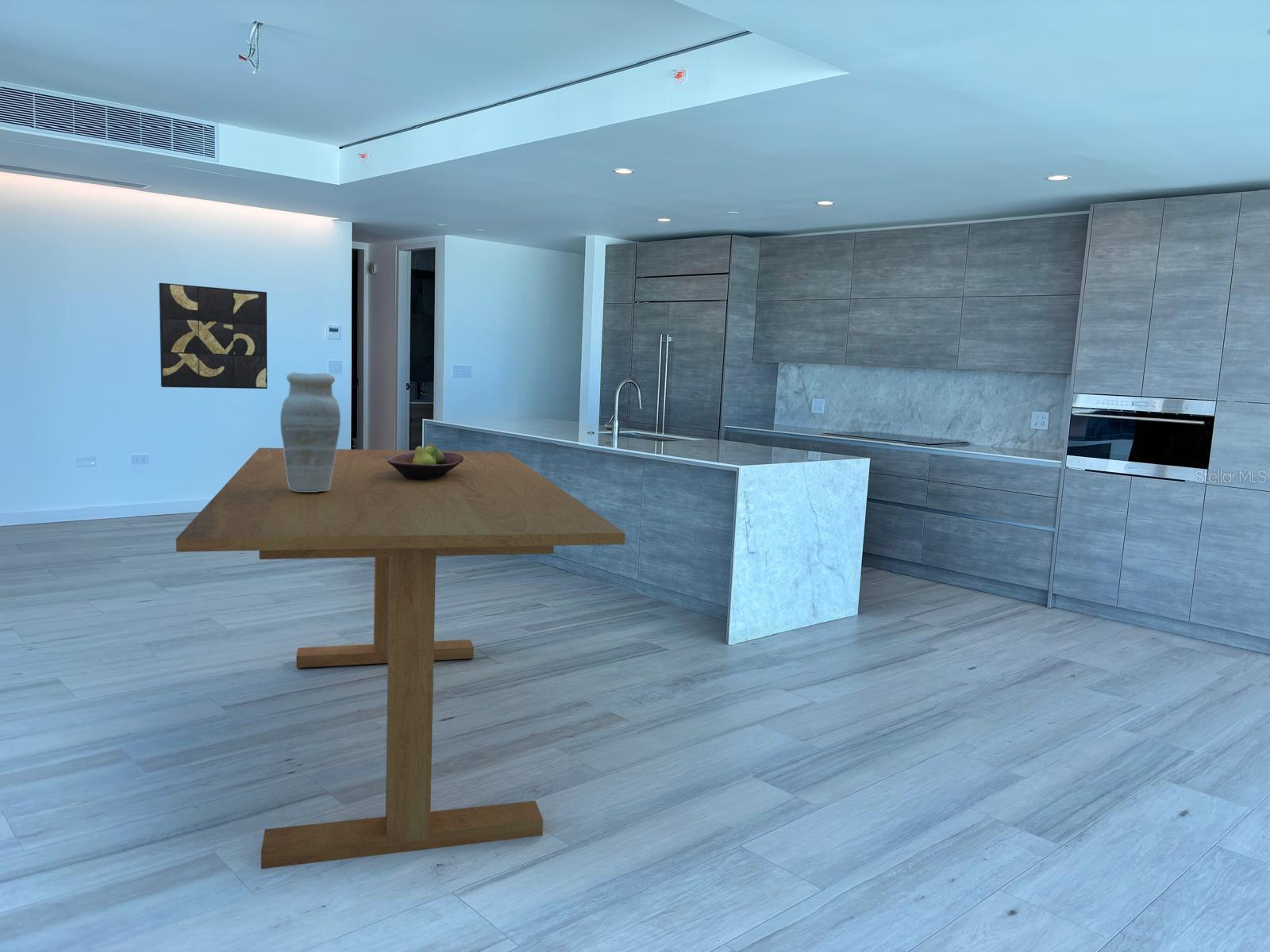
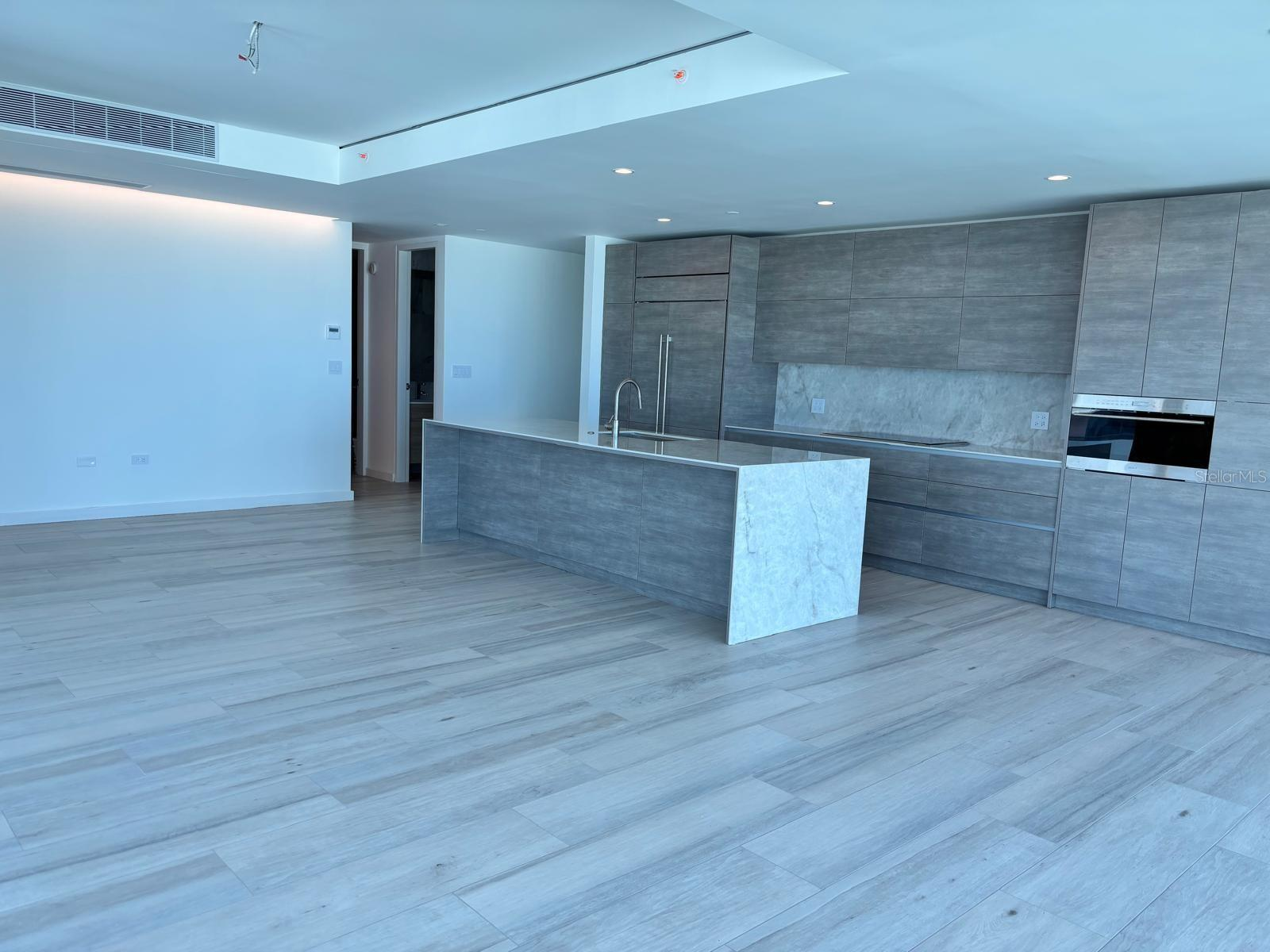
- wall art (215, 338)
- vase (310, 432)
- fruit bowl (426, 459)
- dining table (396, 607)
